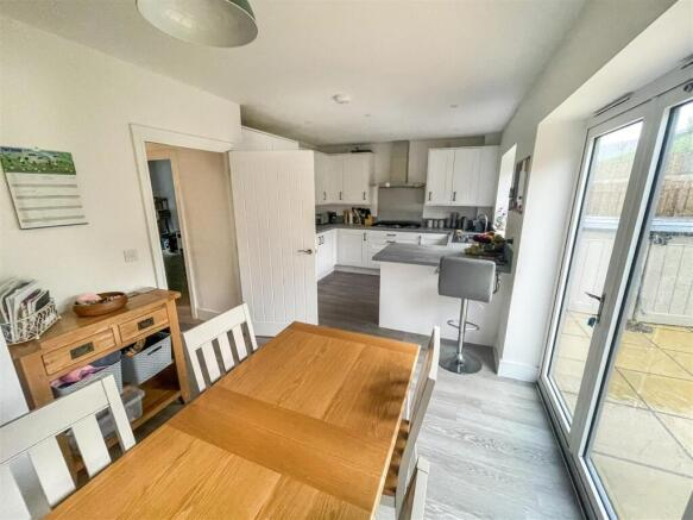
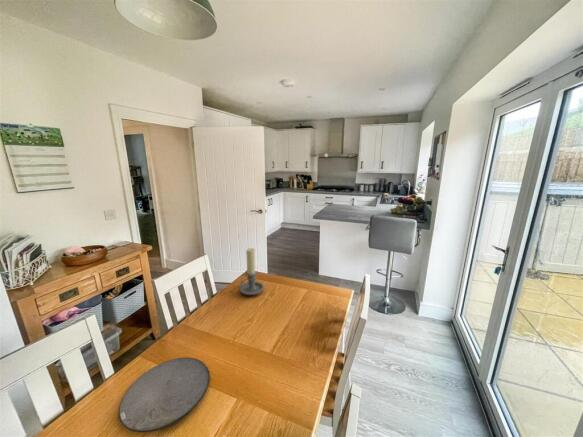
+ plate (168, 388)
+ candle holder (249, 269)
